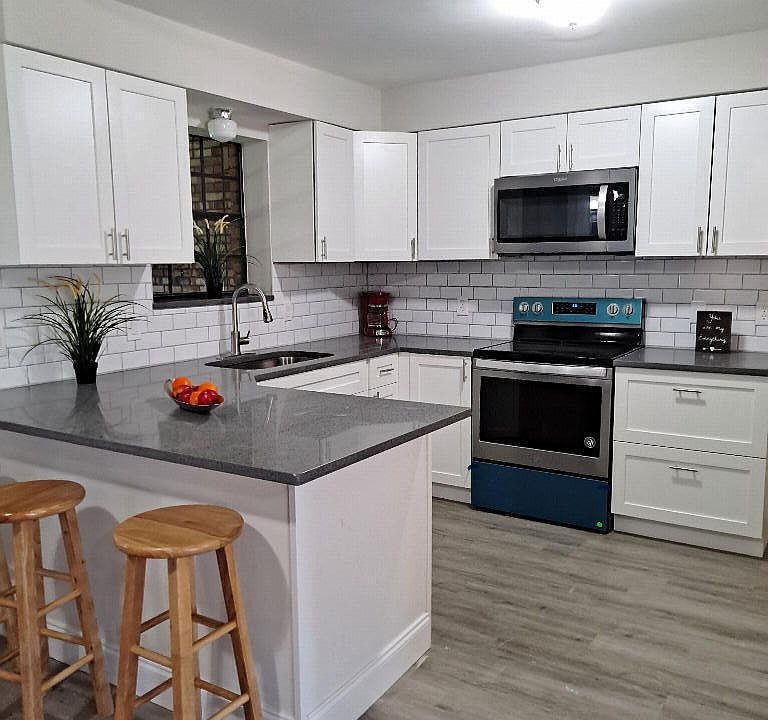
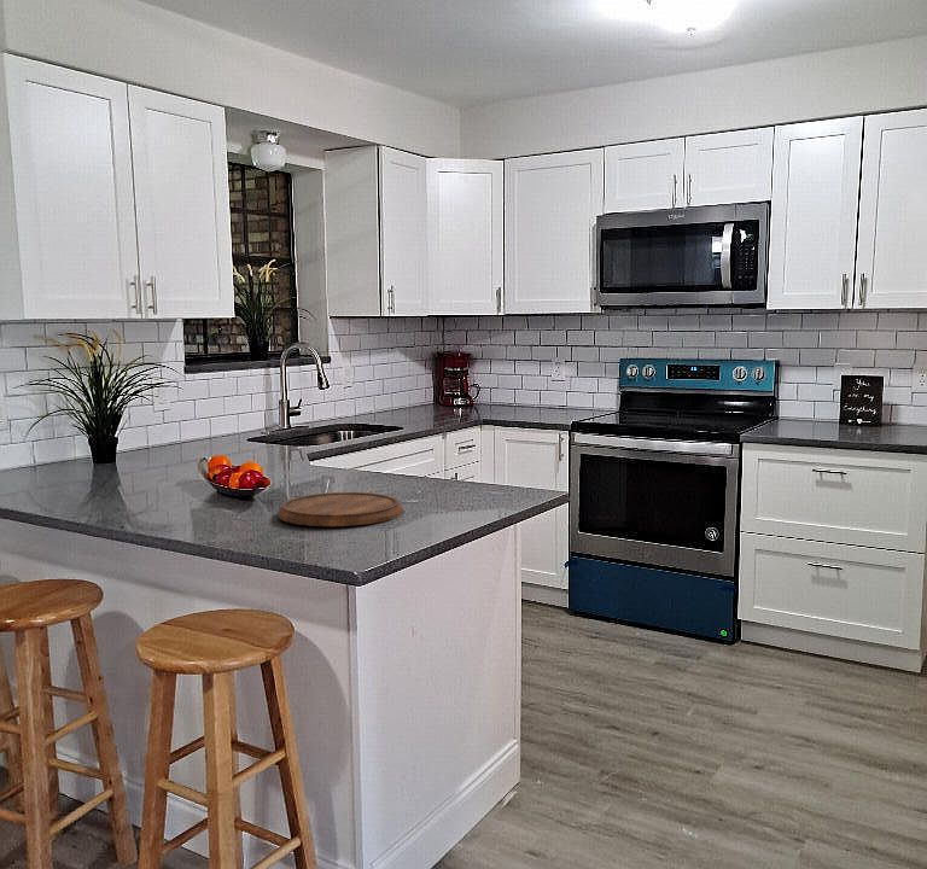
+ cutting board (340, 507)
